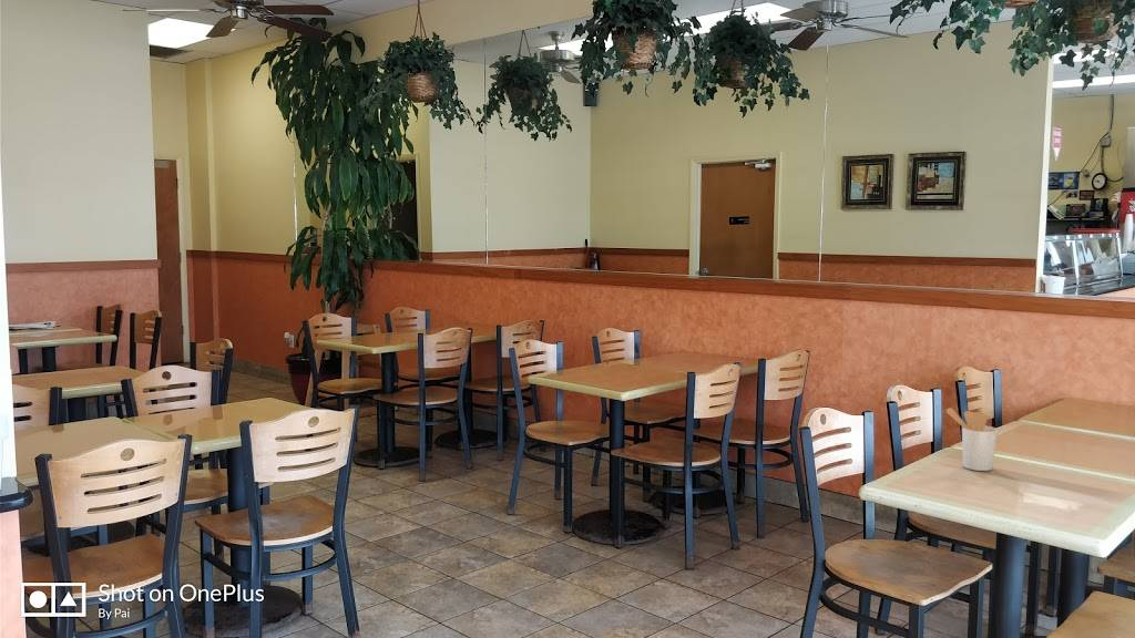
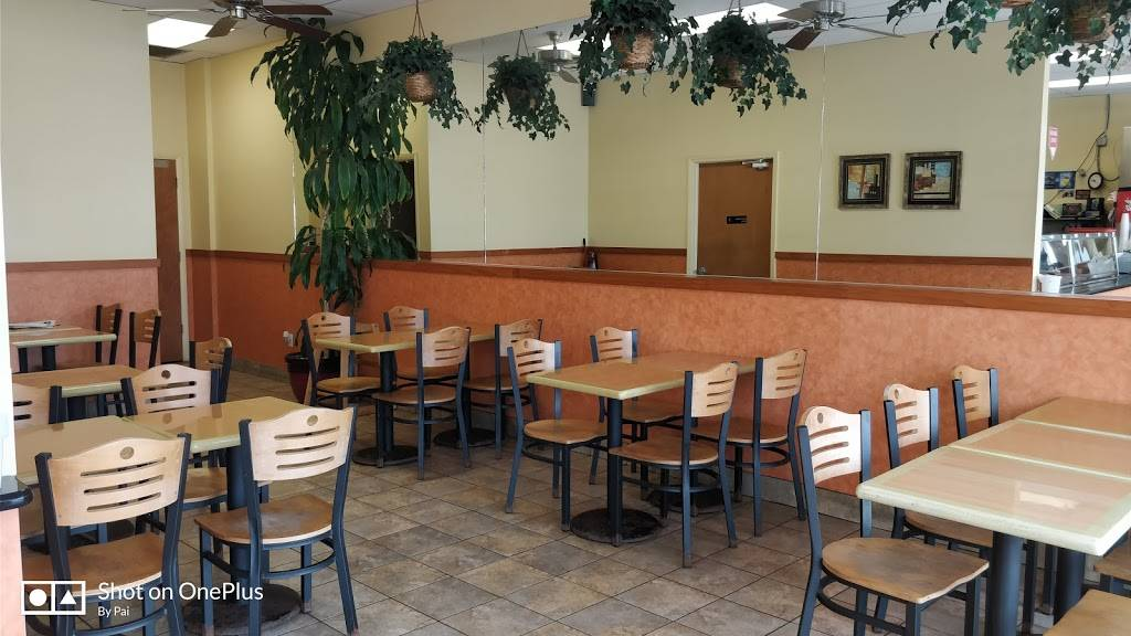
- utensil holder (969, 436)
